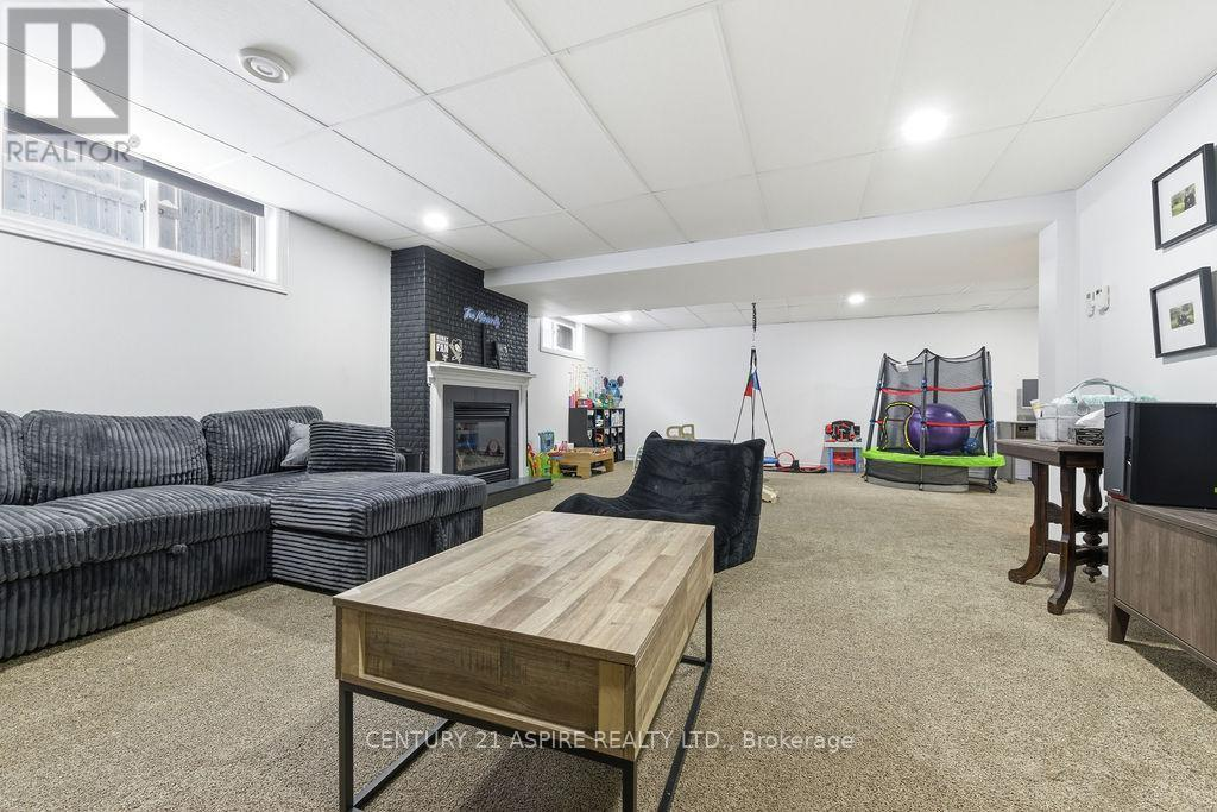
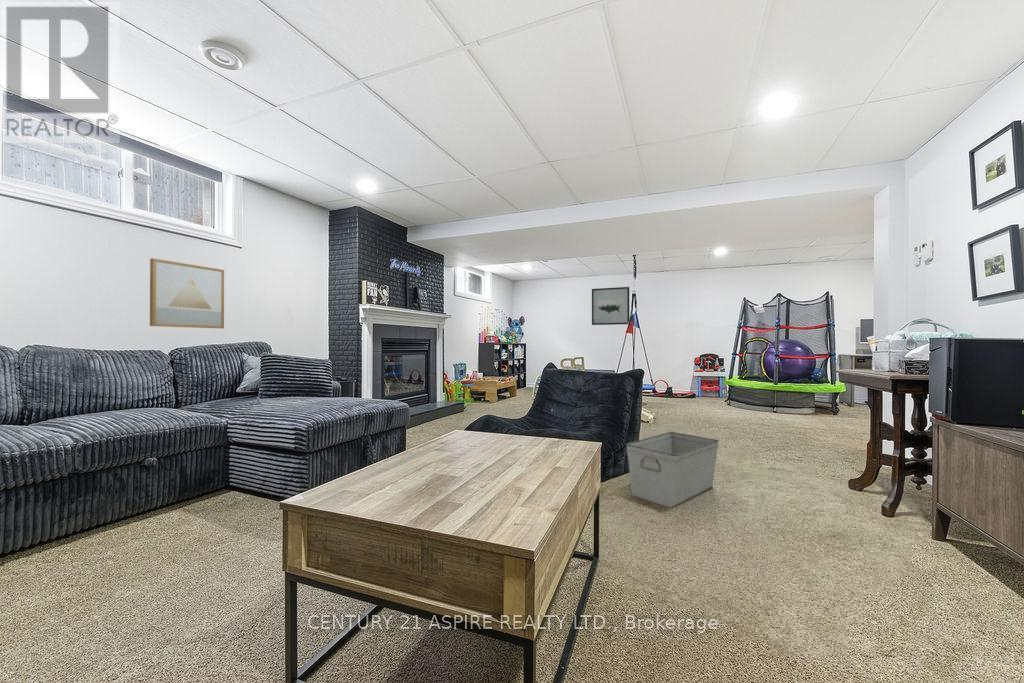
+ wall art (610, 306)
+ wall art (189, 296)
+ storage bin (673, 466)
